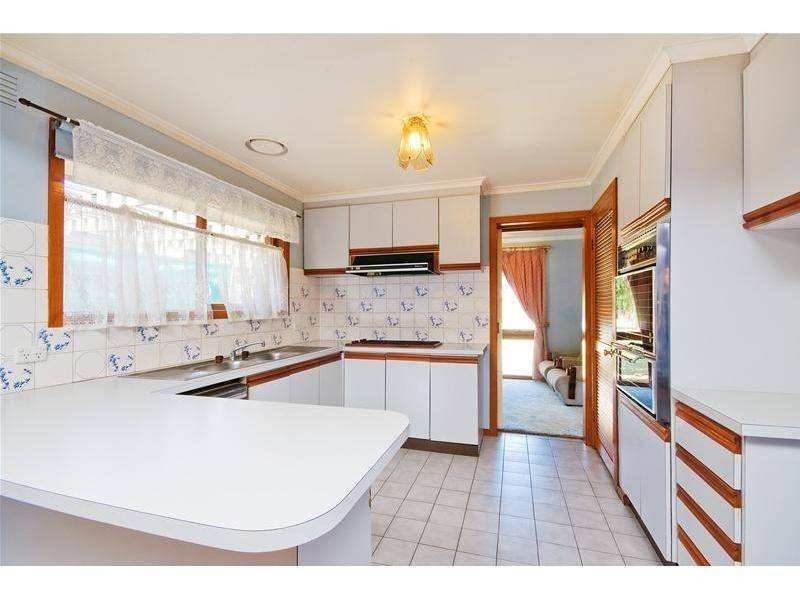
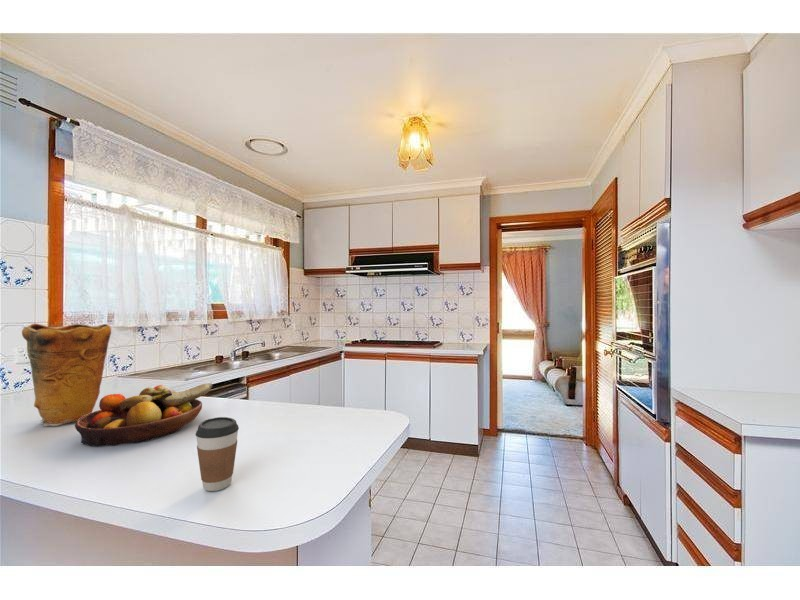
+ fruit bowl (145, 406)
+ vase (70, 371)
+ coffee cup (217, 453)
